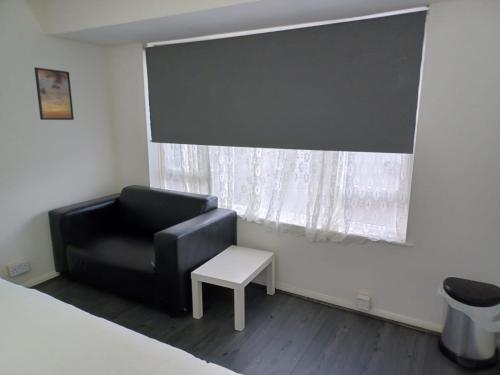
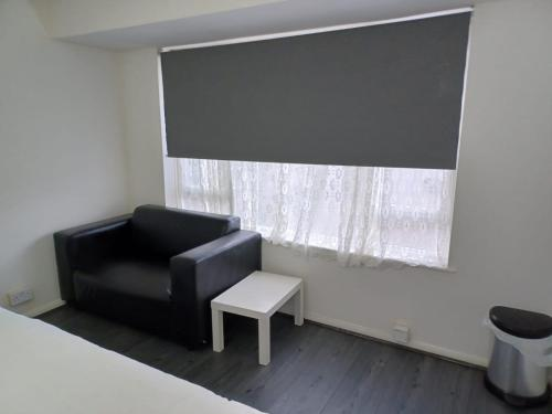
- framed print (55, 95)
